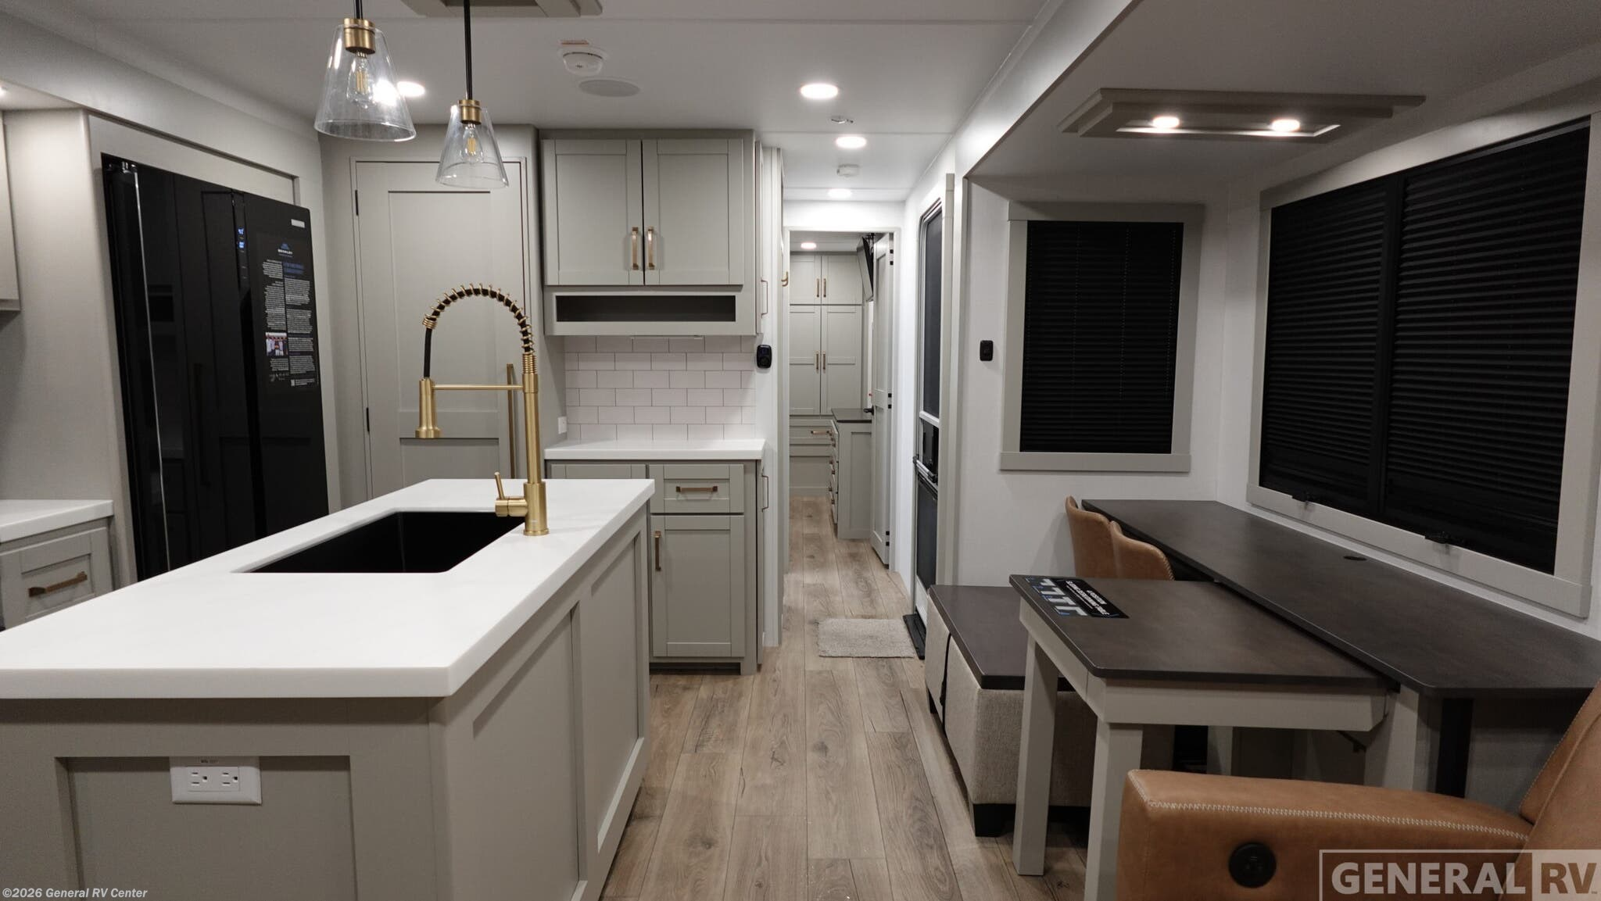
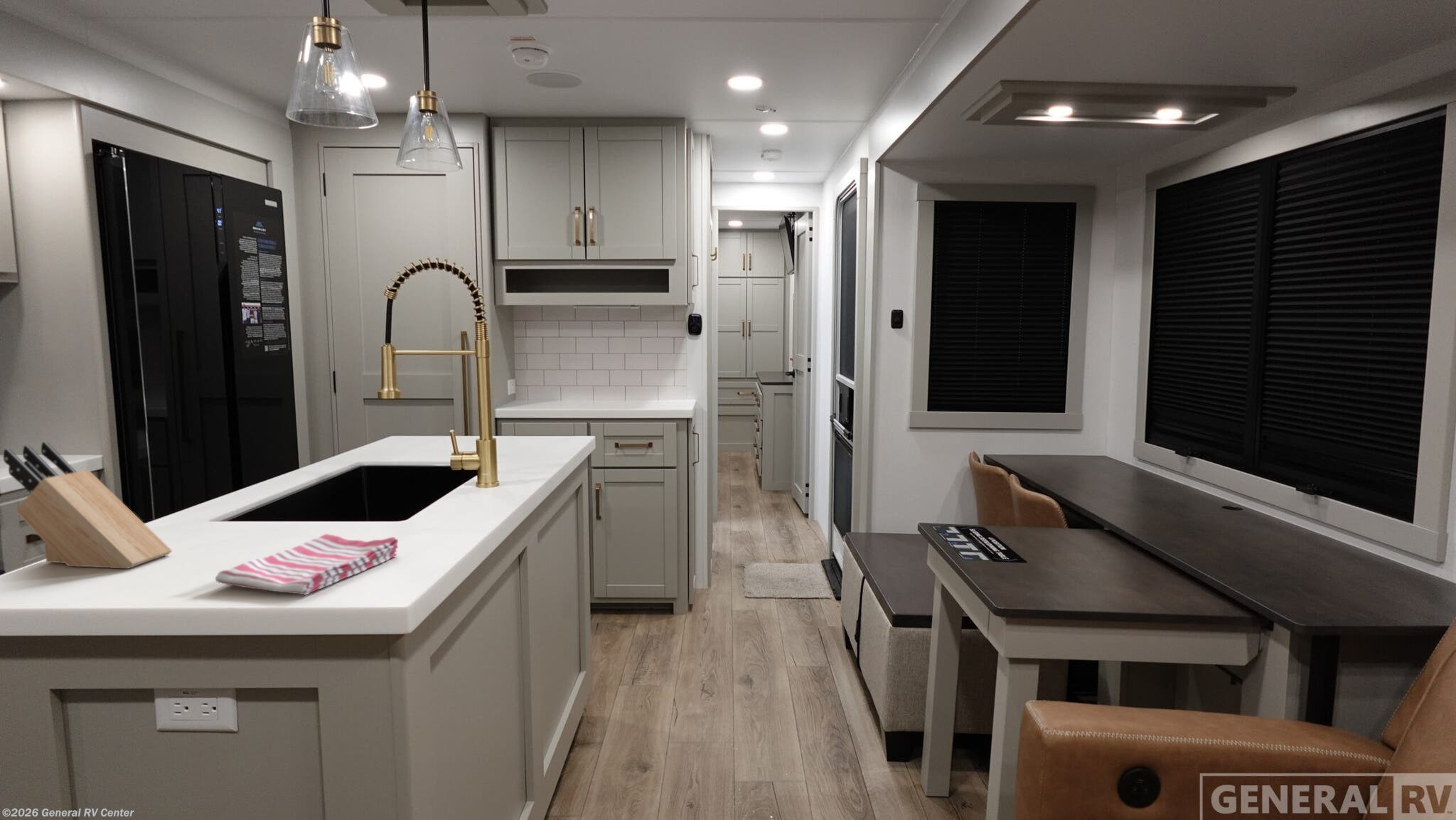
+ dish towel (313, 560)
+ knife block (83, 503)
